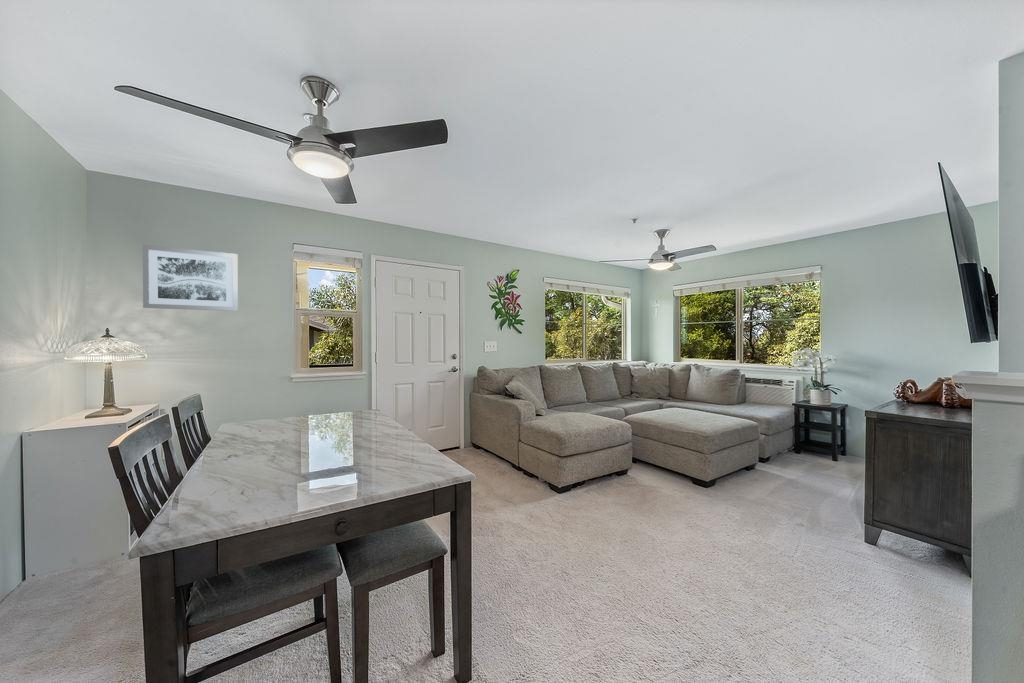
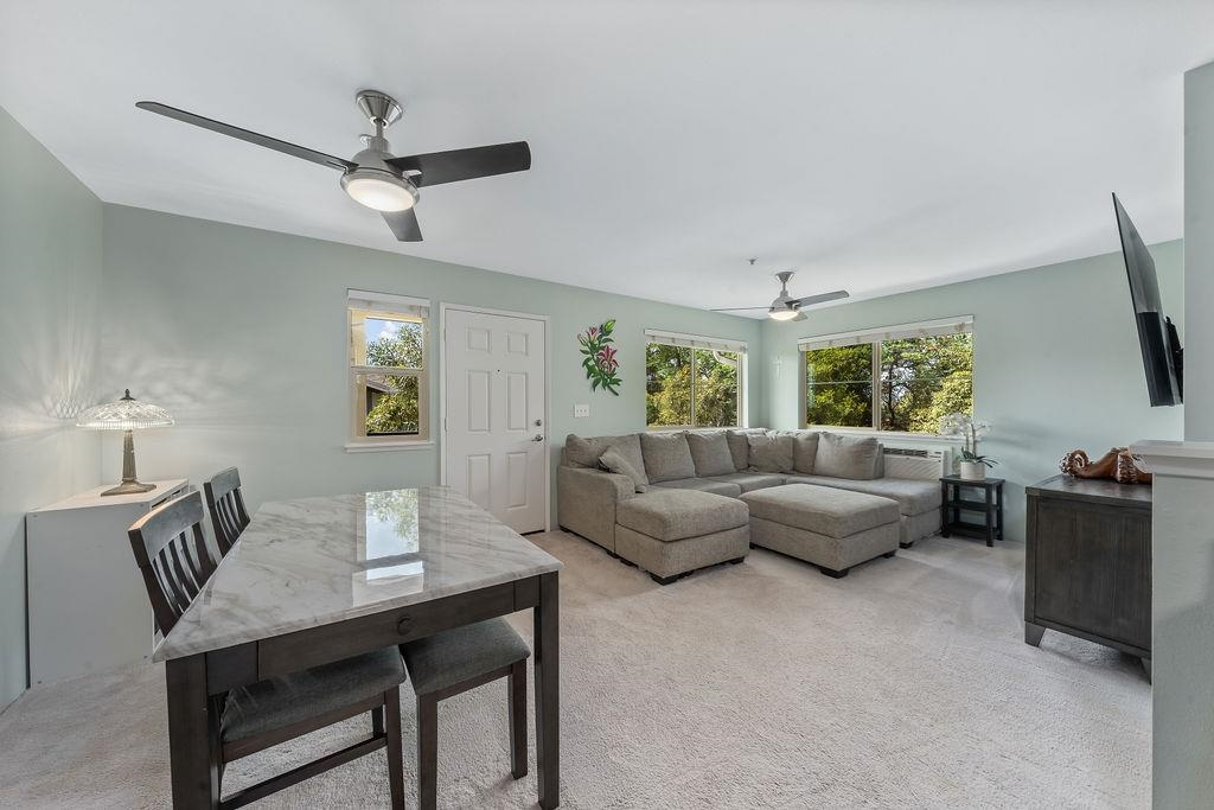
- wall art (193, 279)
